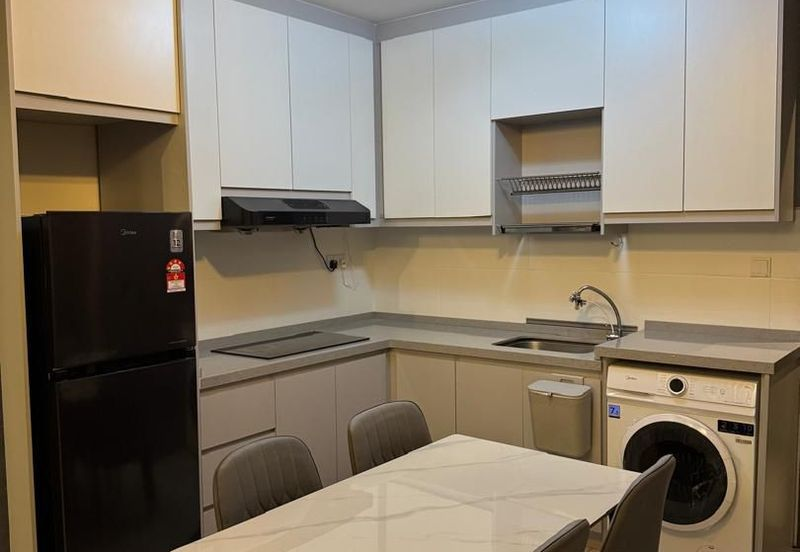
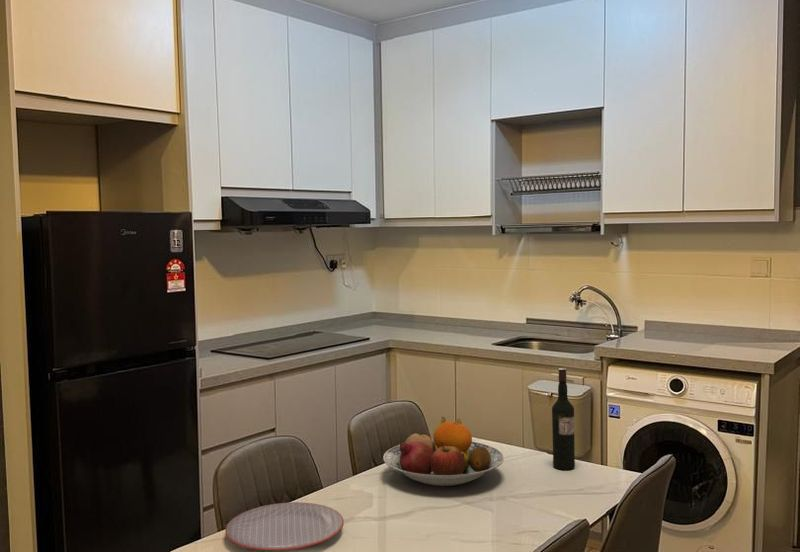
+ wine bottle (563, 418)
+ plate (285, 528)
+ fruit bowl (443, 451)
